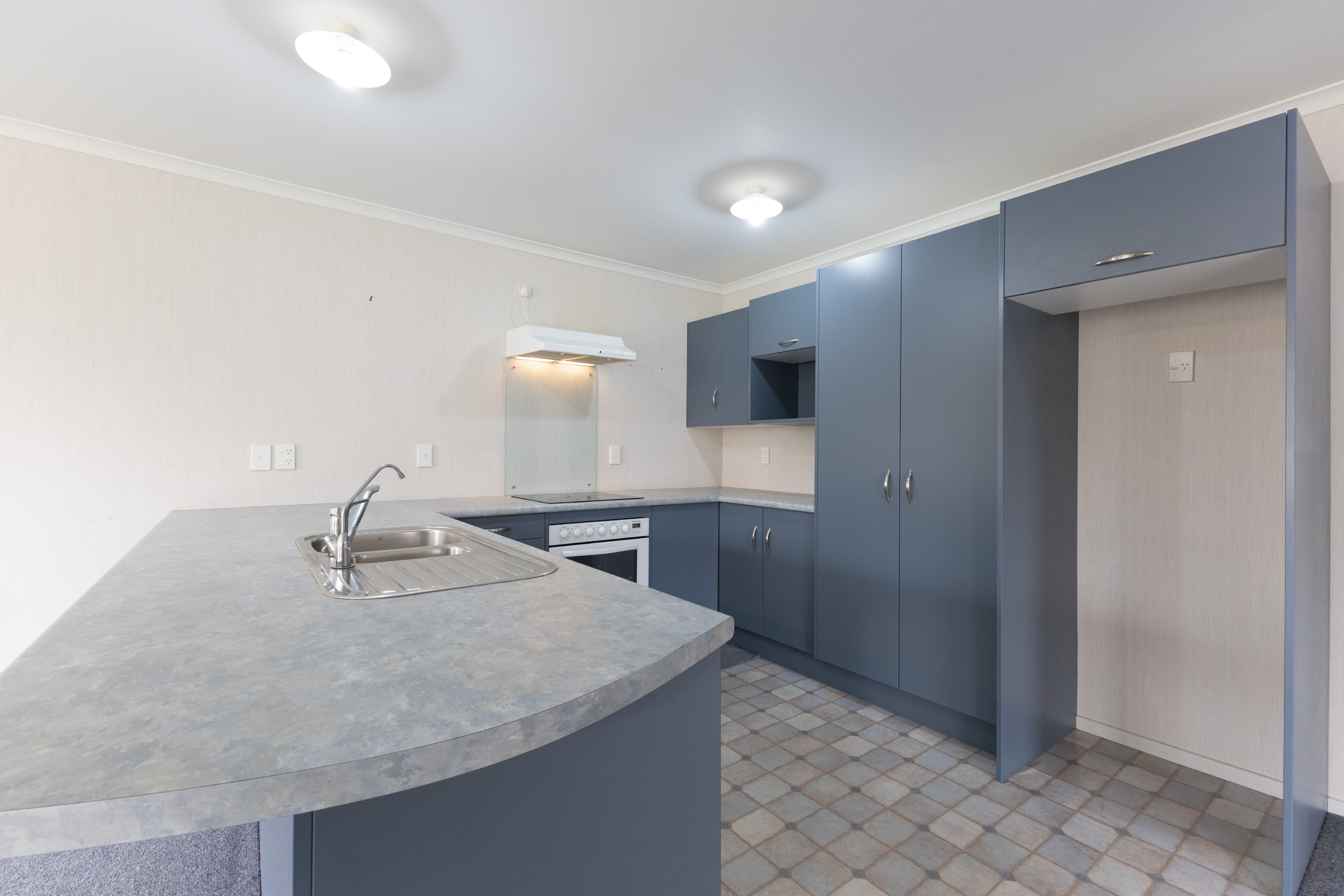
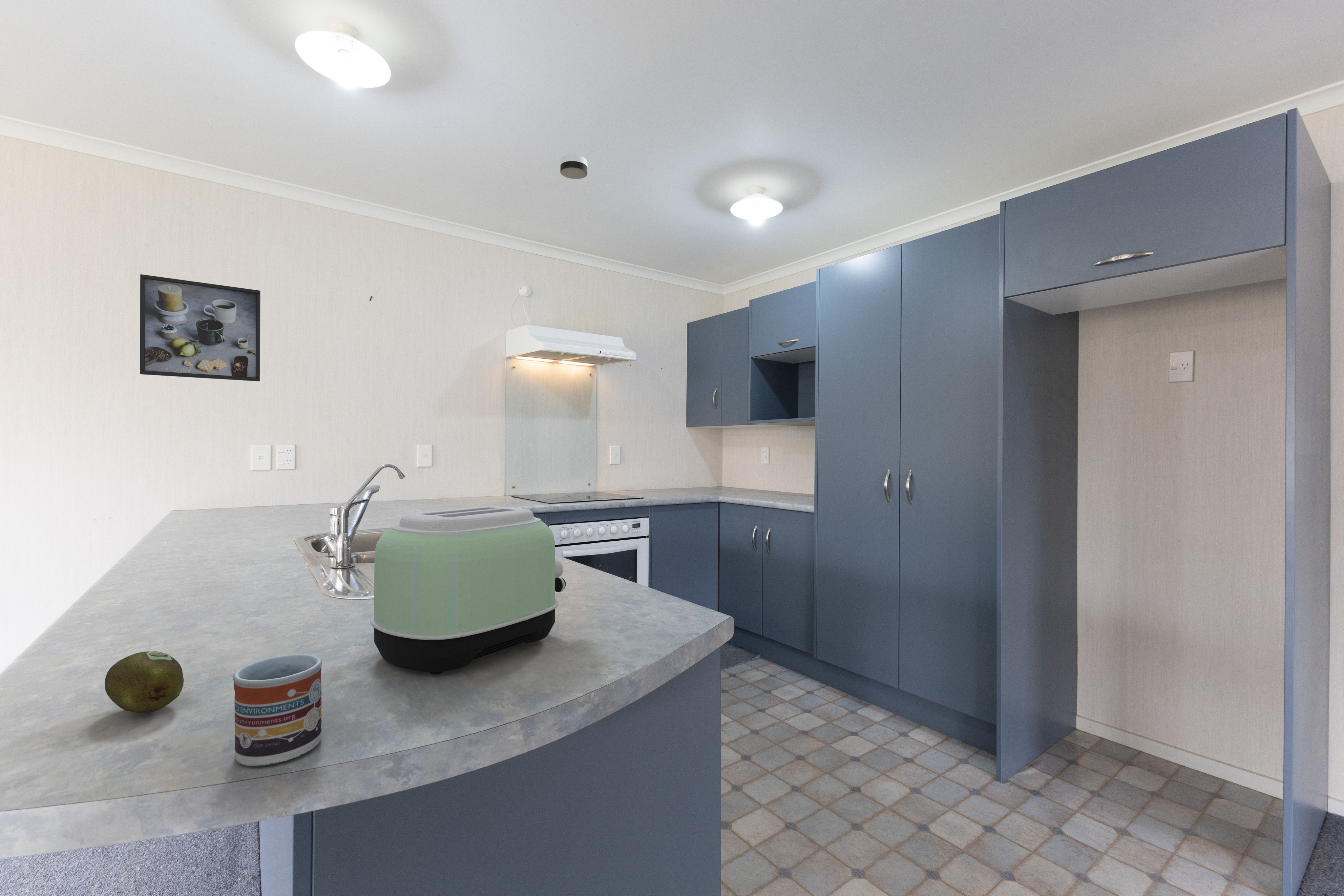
+ fruit (146, 681)
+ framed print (203, 330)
+ toaster (476, 578)
+ cup (285, 701)
+ smoke detector (574, 167)
